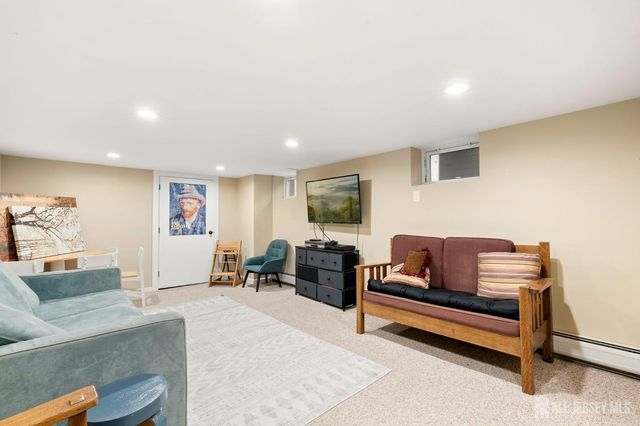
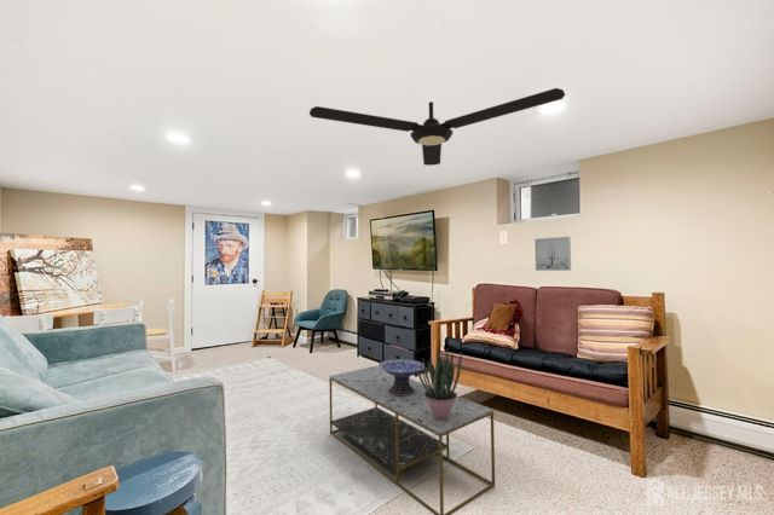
+ ceiling fan (431, 132)
+ wall art (551, 254)
+ decorative bowl (402, 377)
+ coffee table (400, 423)
+ potted plant (440, 381)
